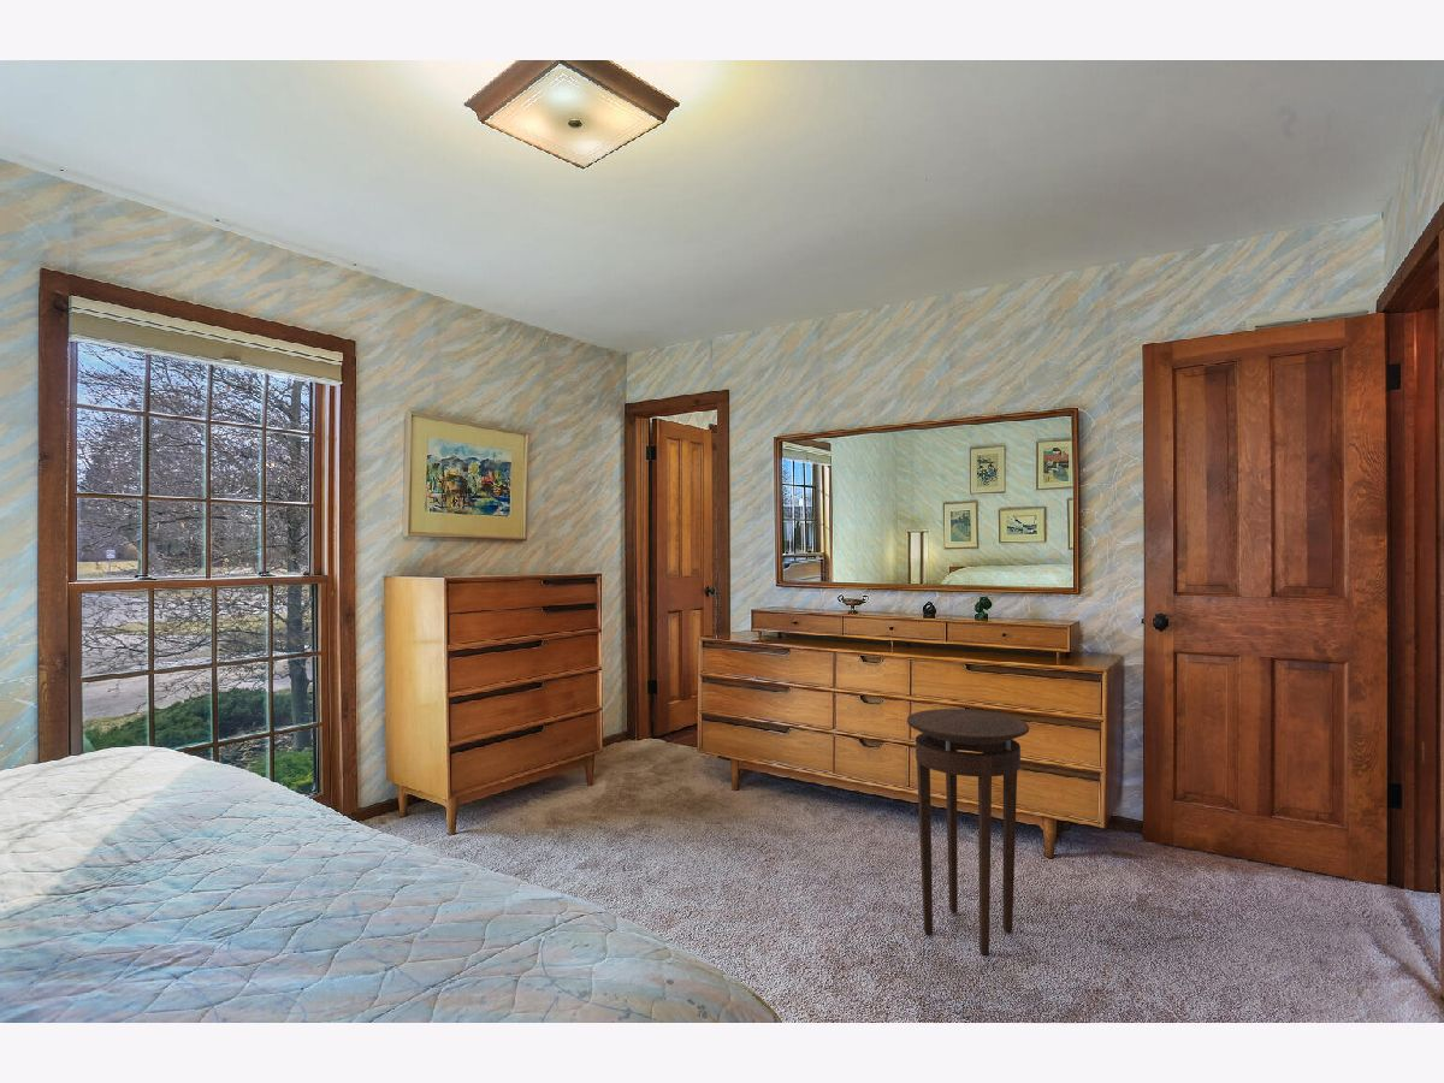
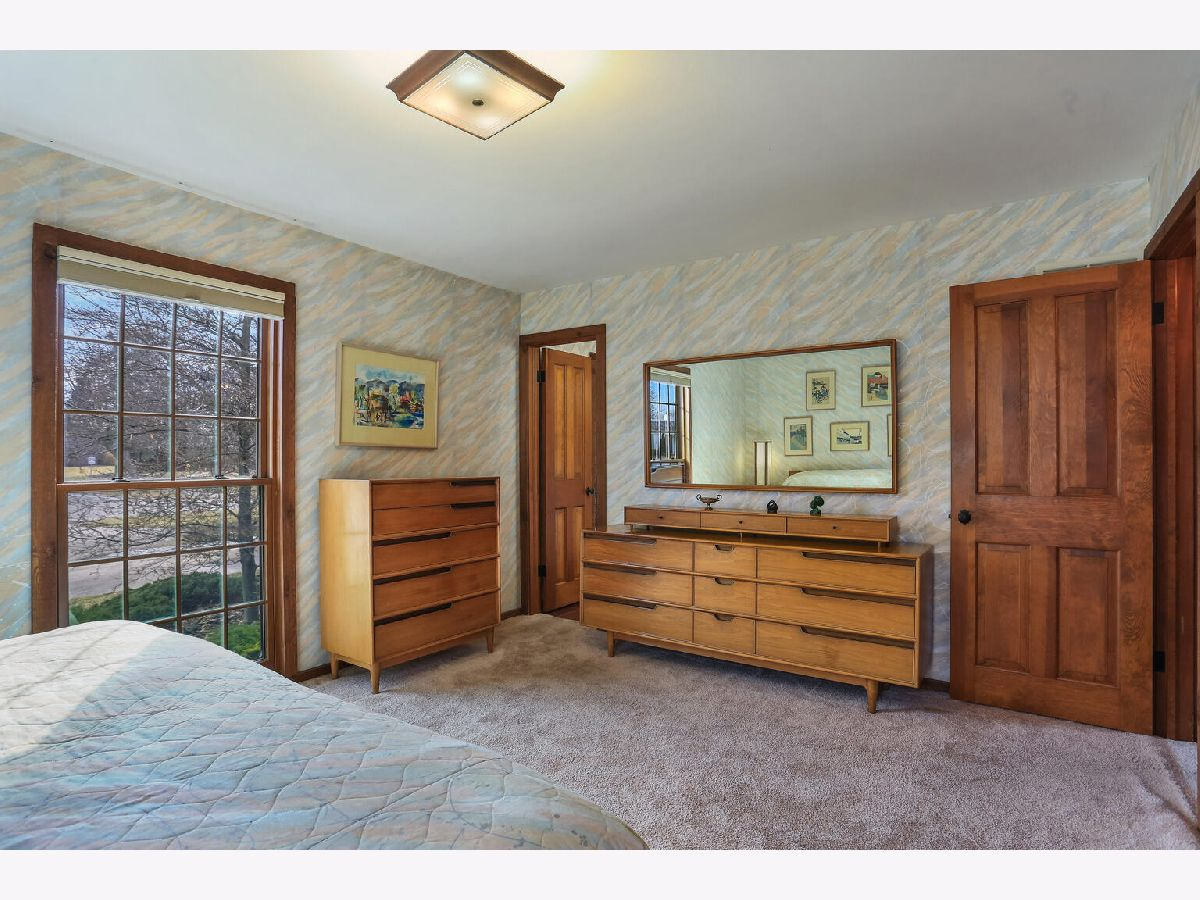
- stool (955, 827)
